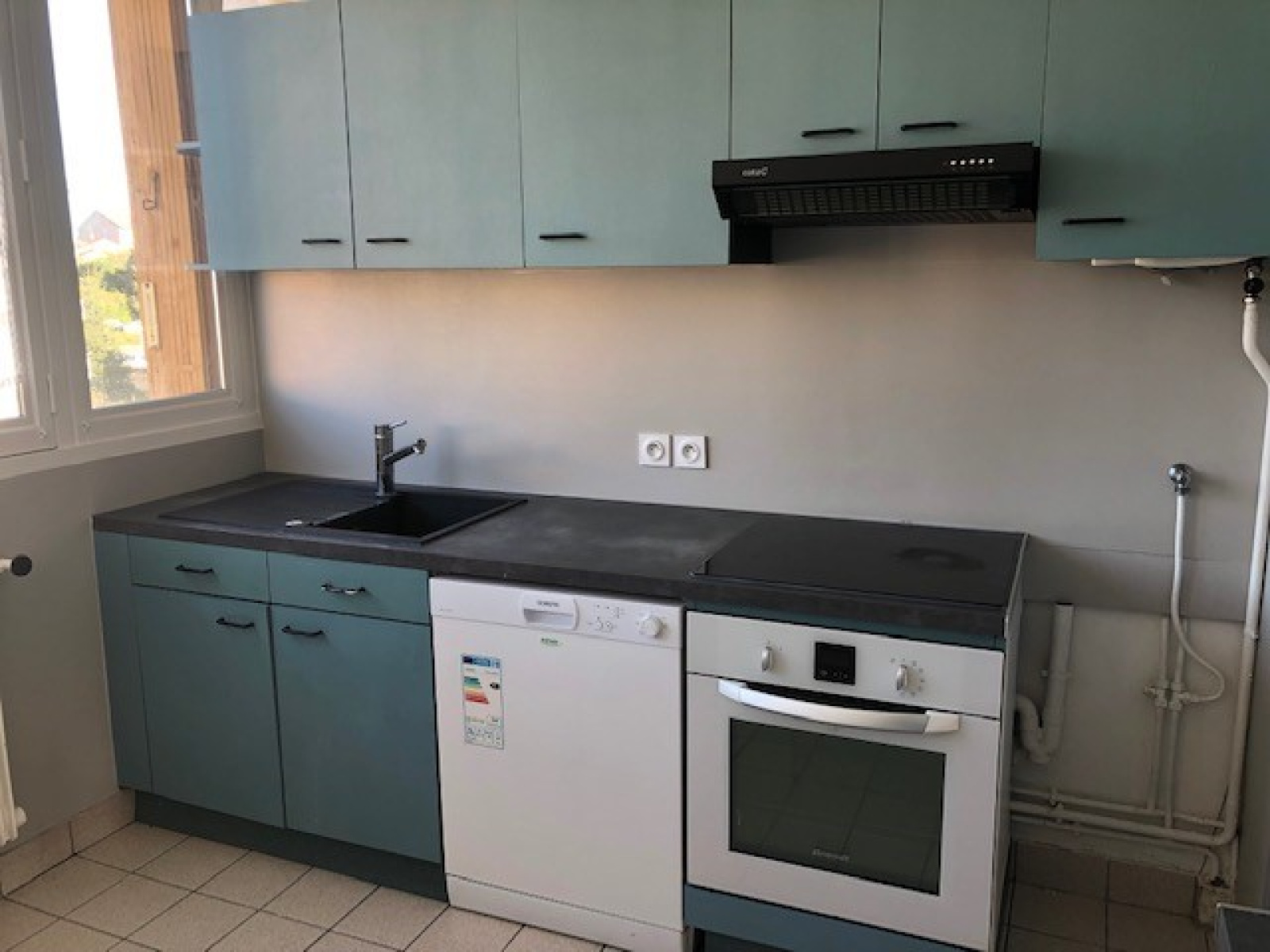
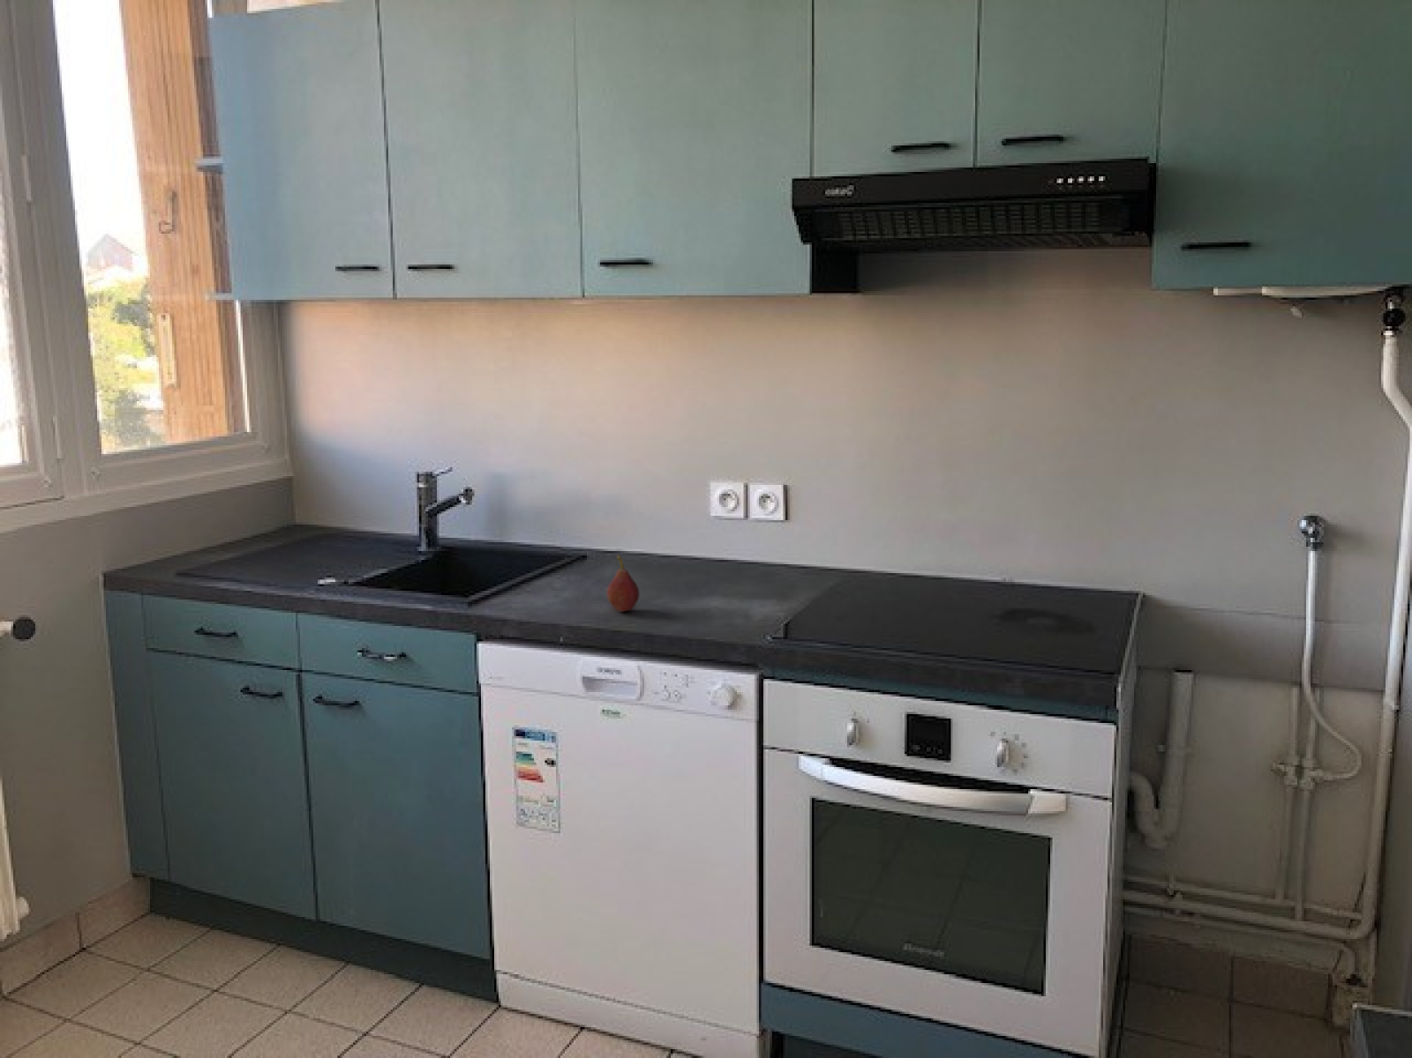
+ fruit (623, 582)
